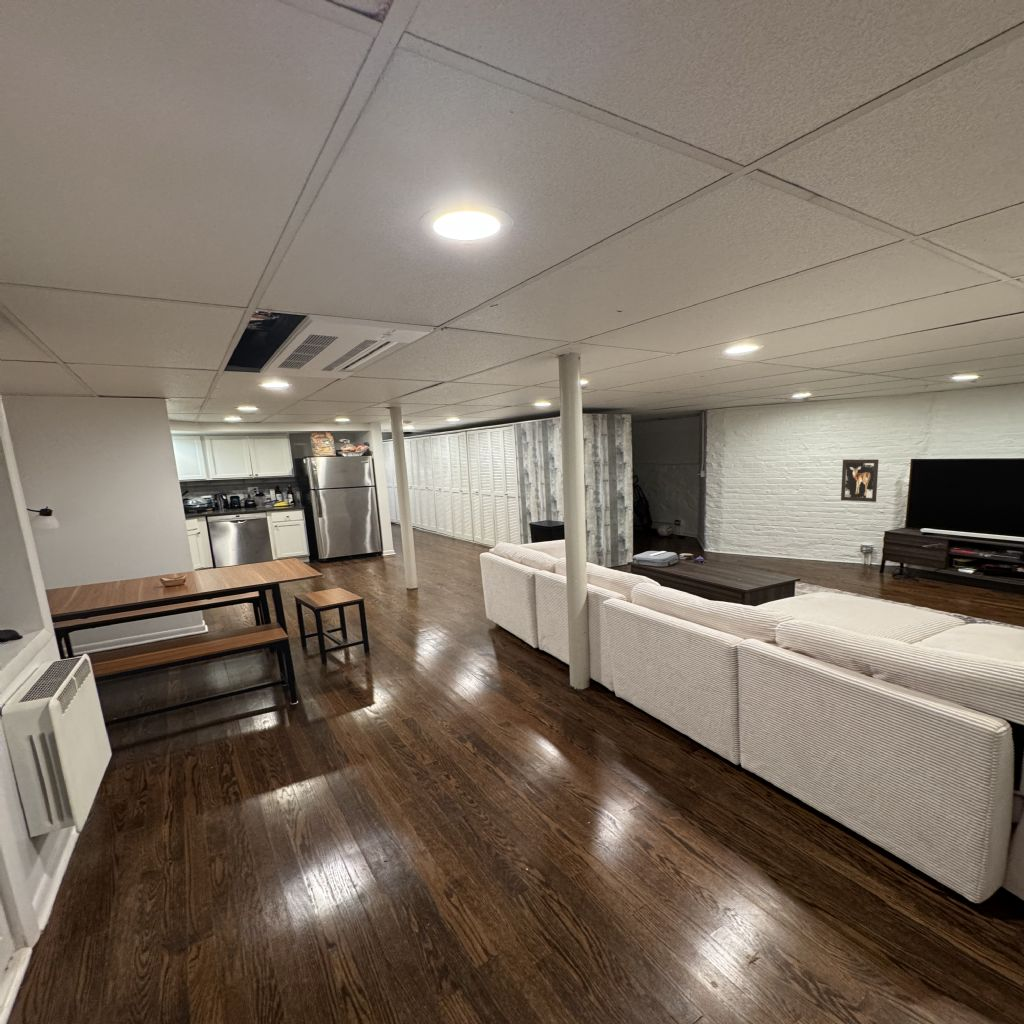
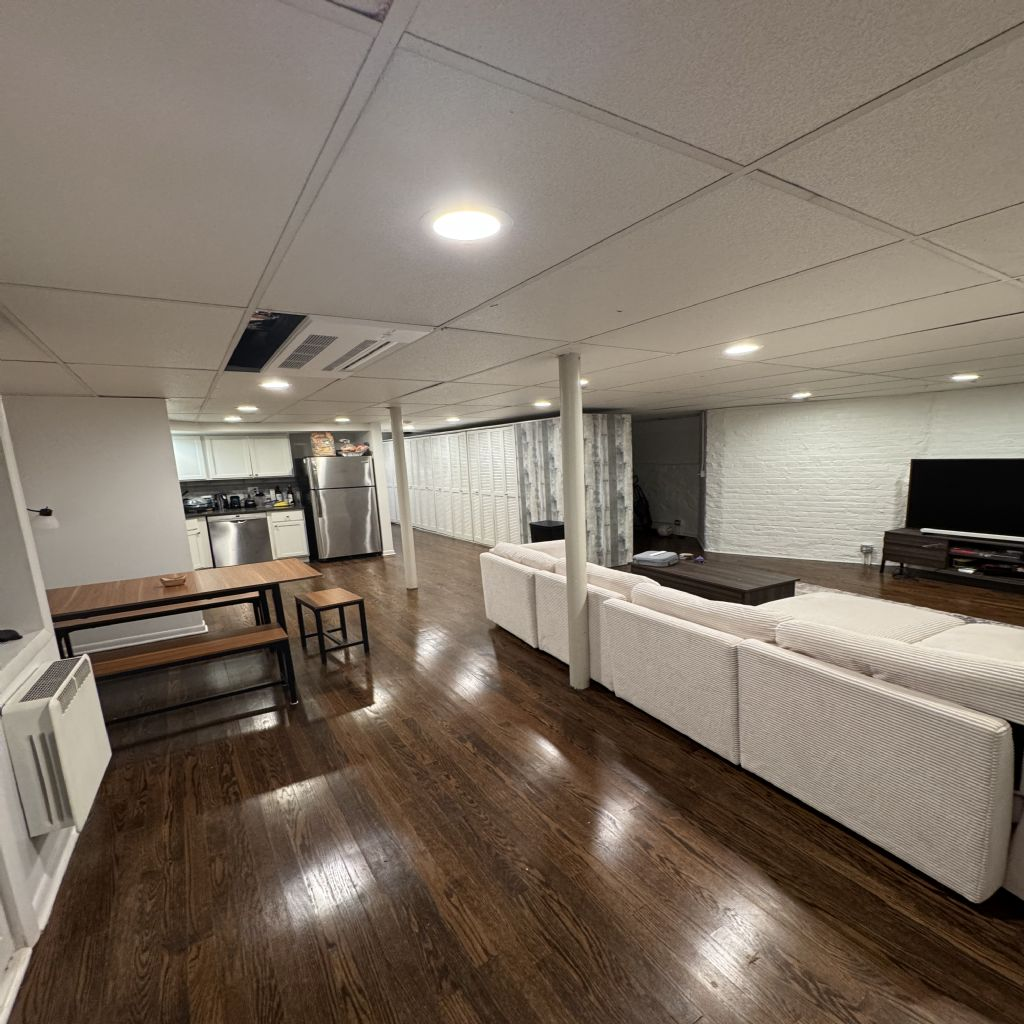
- wall art (859, 480)
